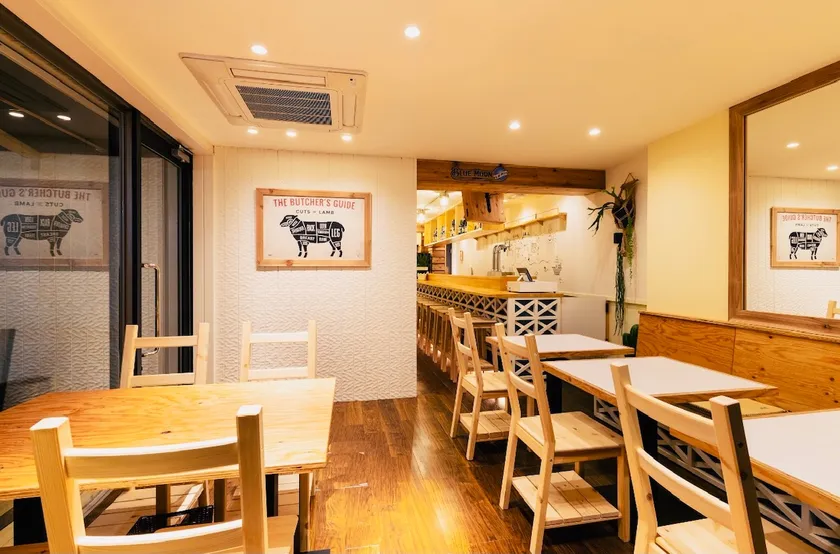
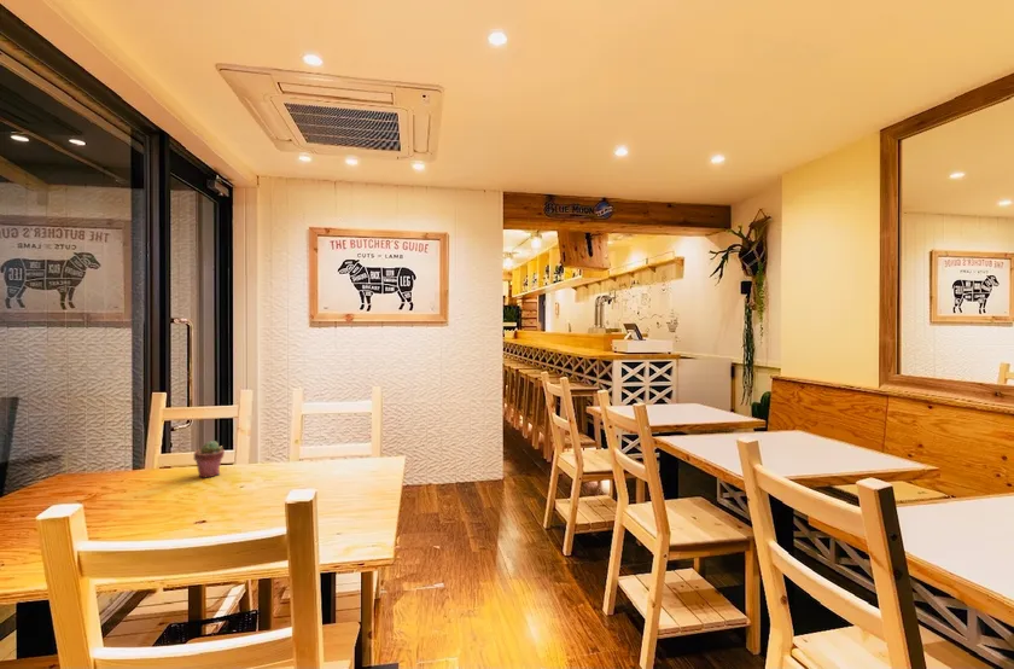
+ potted succulent (209, 458)
